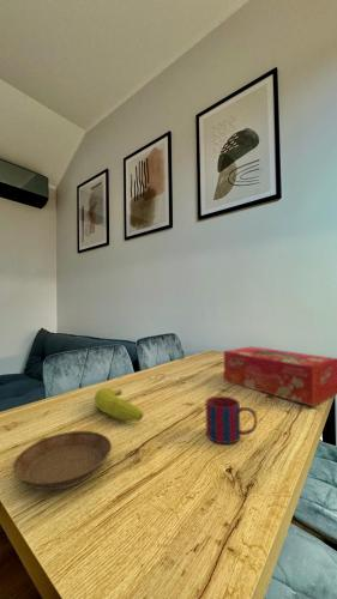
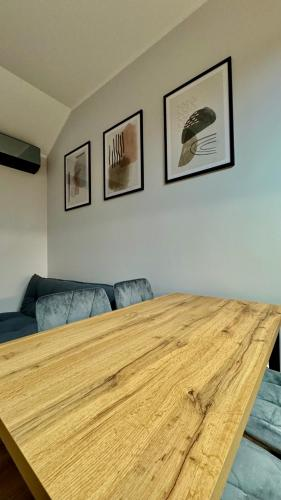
- fruit (122, 399)
- tissue box (276, 370)
- saucer (65, 459)
- mug (230, 419)
